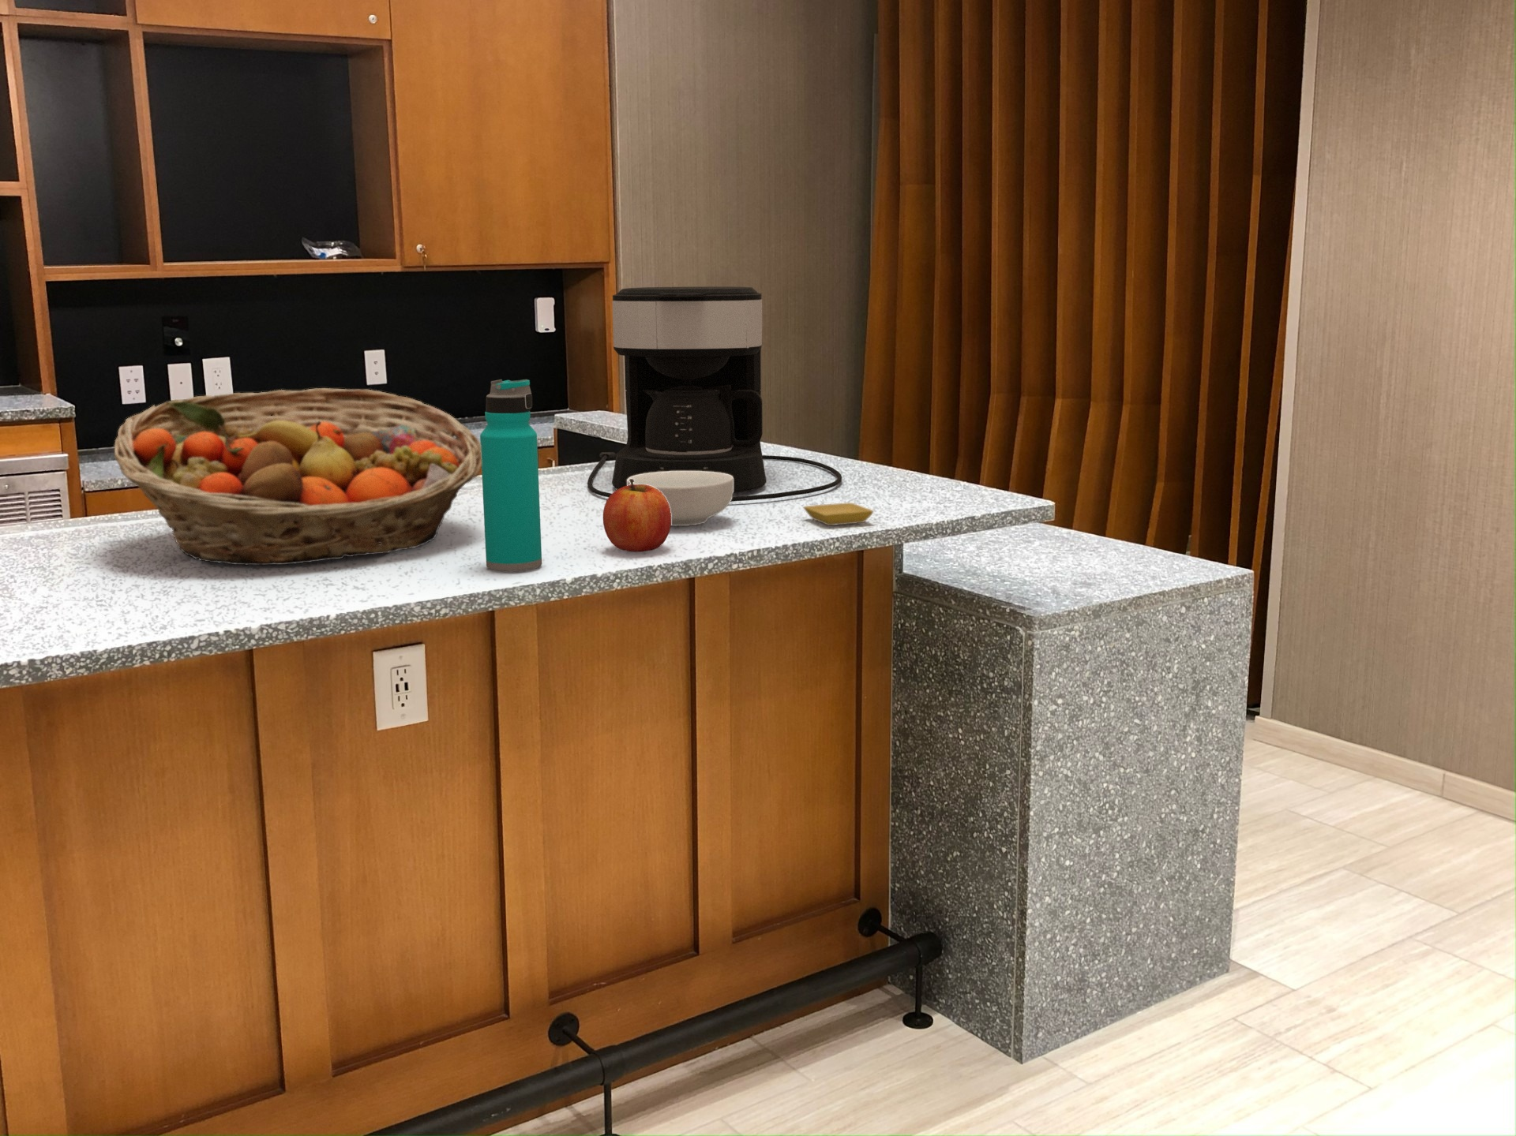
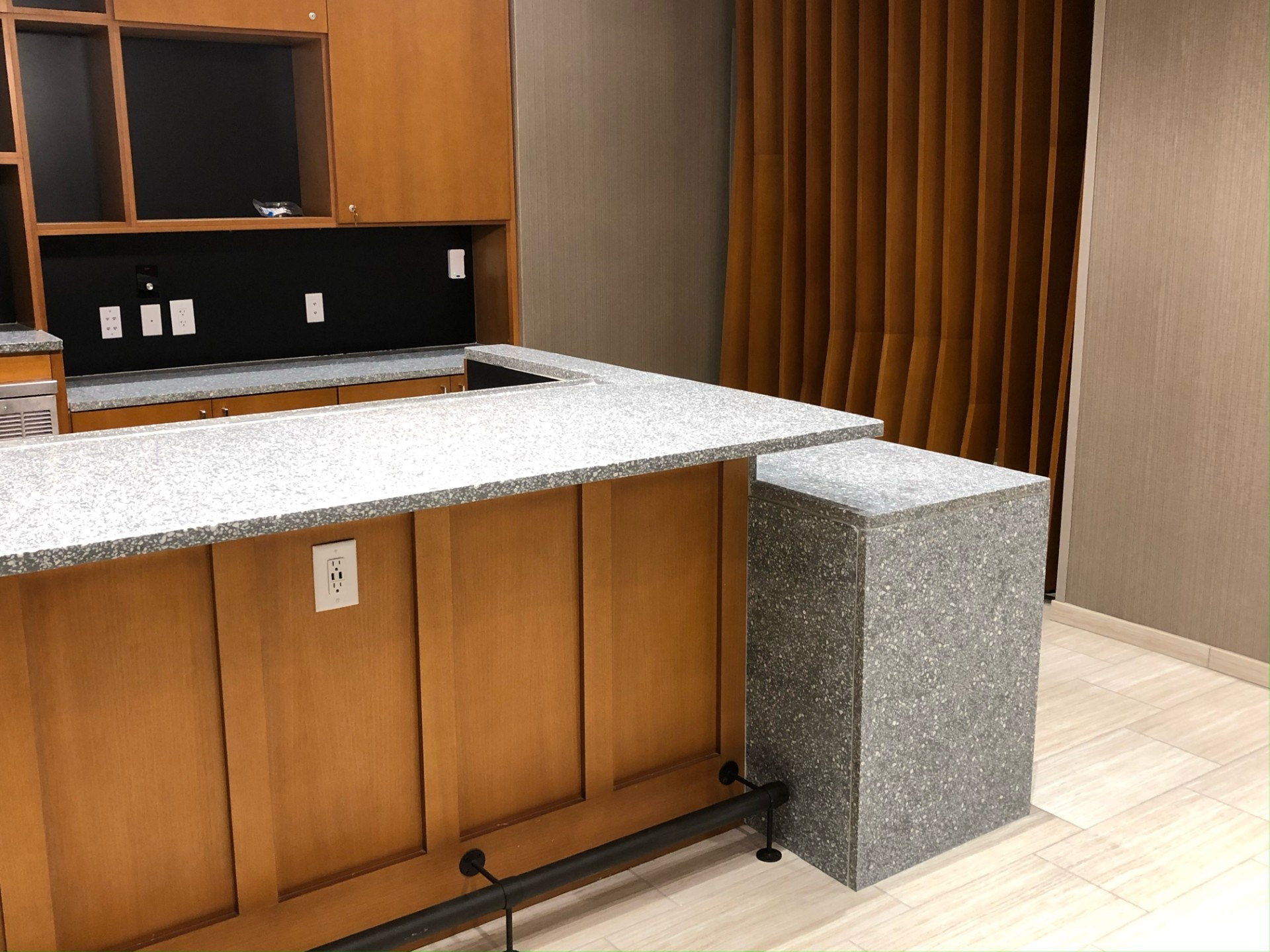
- coffee maker (708, 383)
- apple (637, 514)
- water bottle (510, 474)
- saucer (838, 514)
- fruit basket (307, 471)
- cereal bowl (680, 499)
